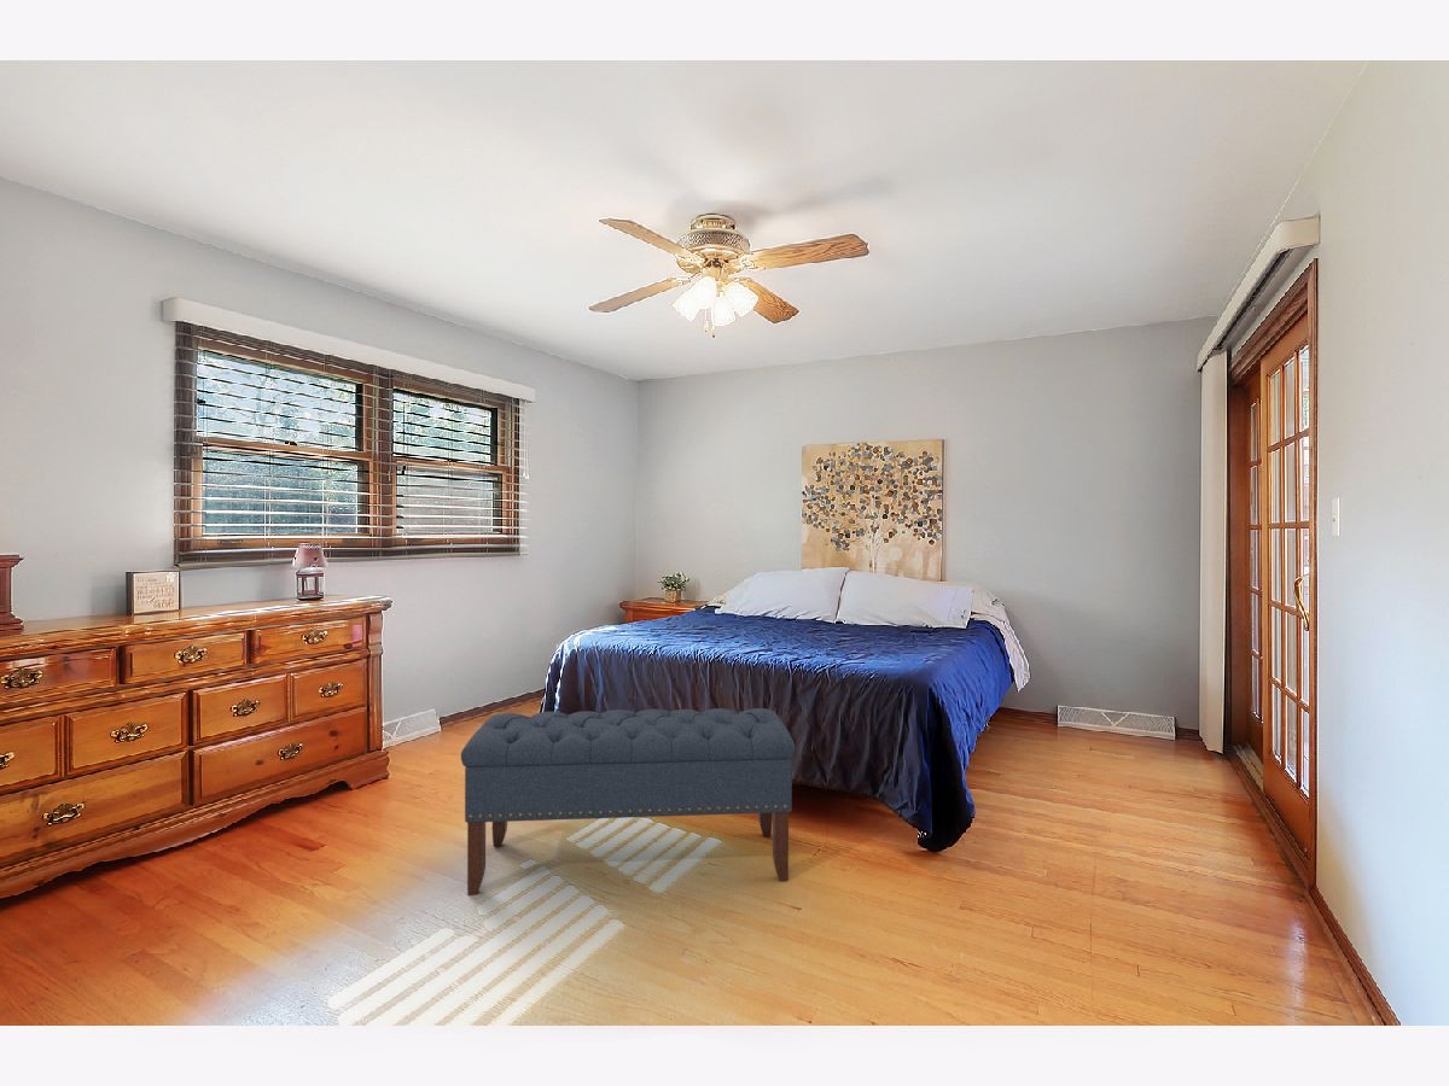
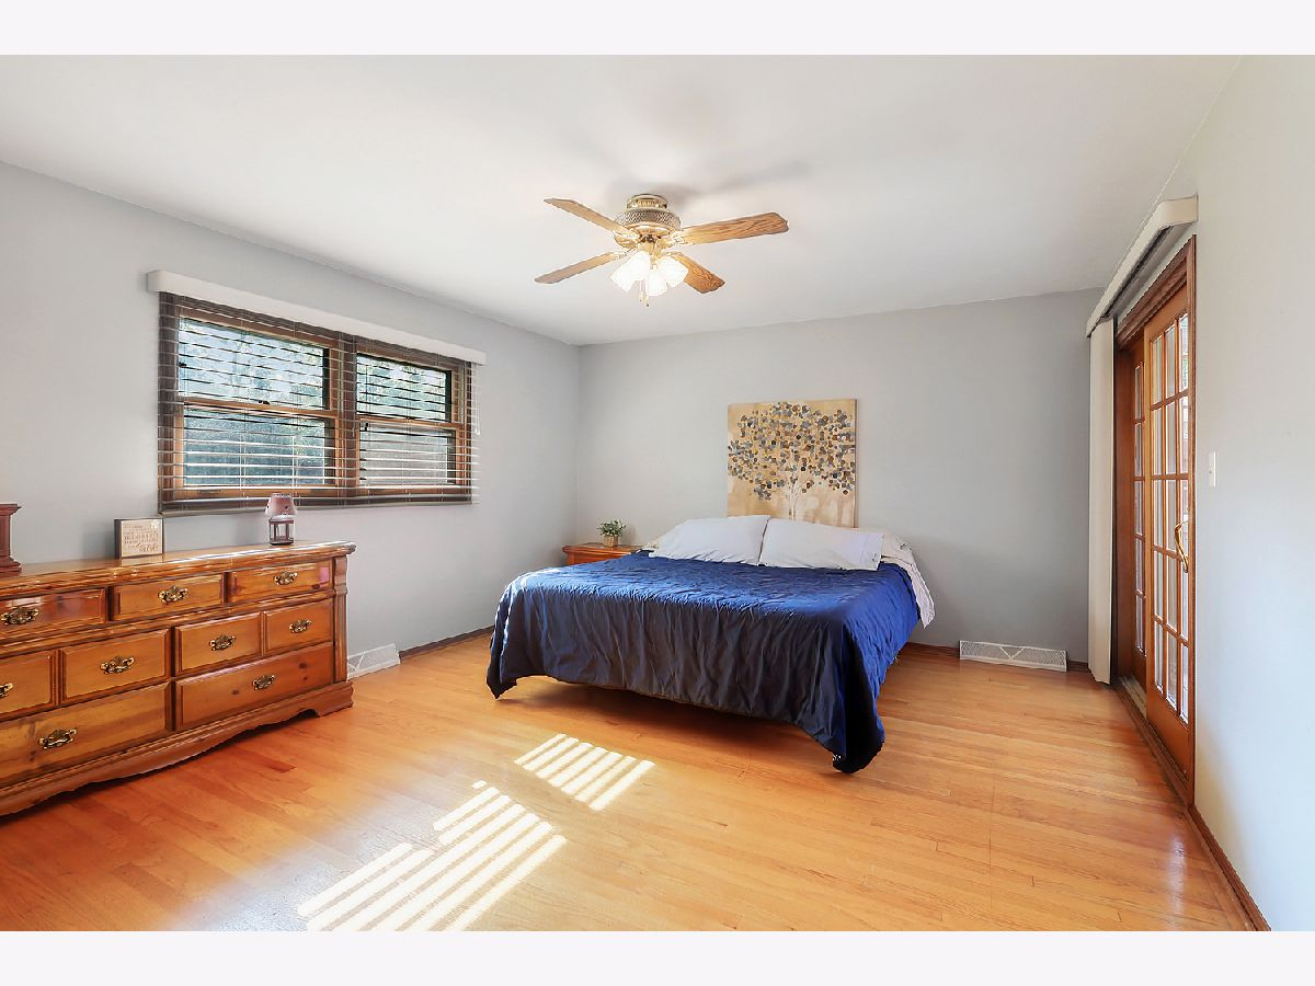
- bench (633, 789)
